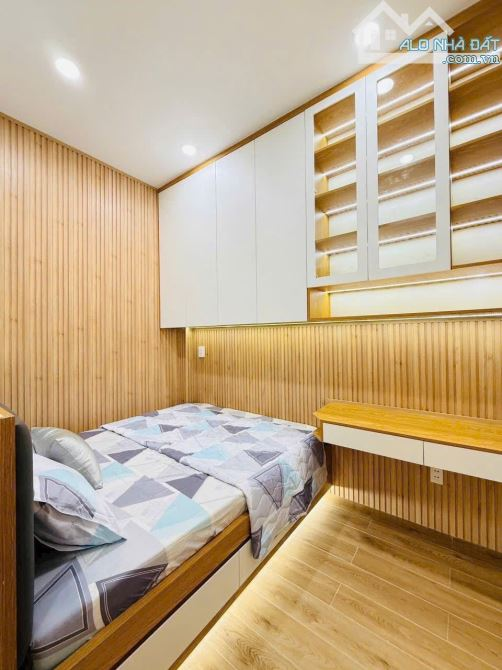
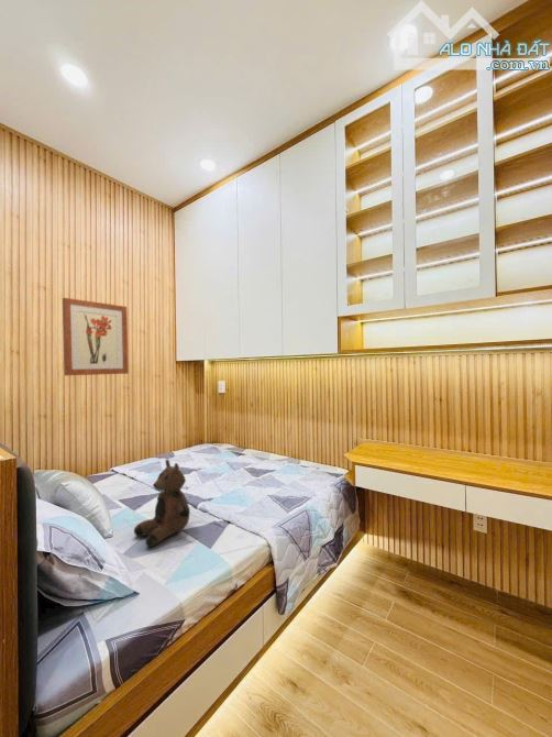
+ teddy bear (162, 498)
+ wall art (97, 338)
